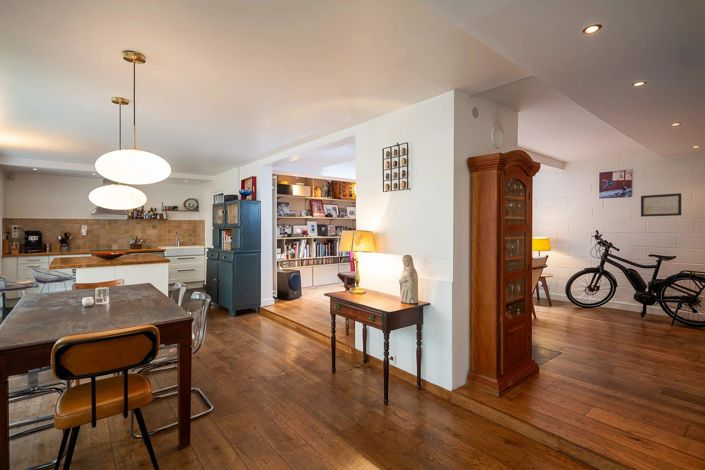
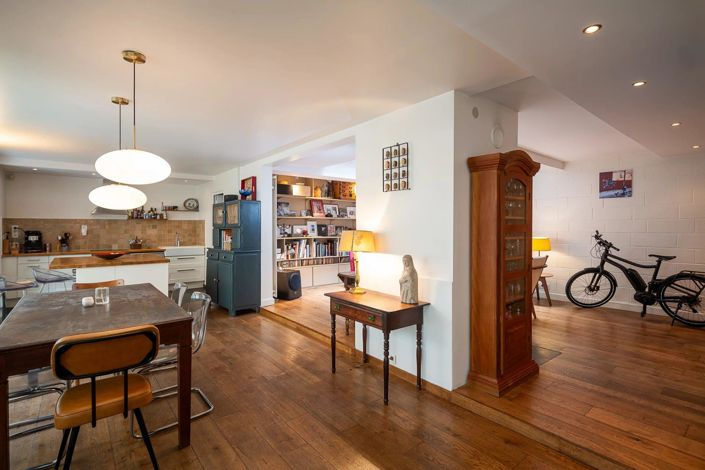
- wall art (660, 205)
